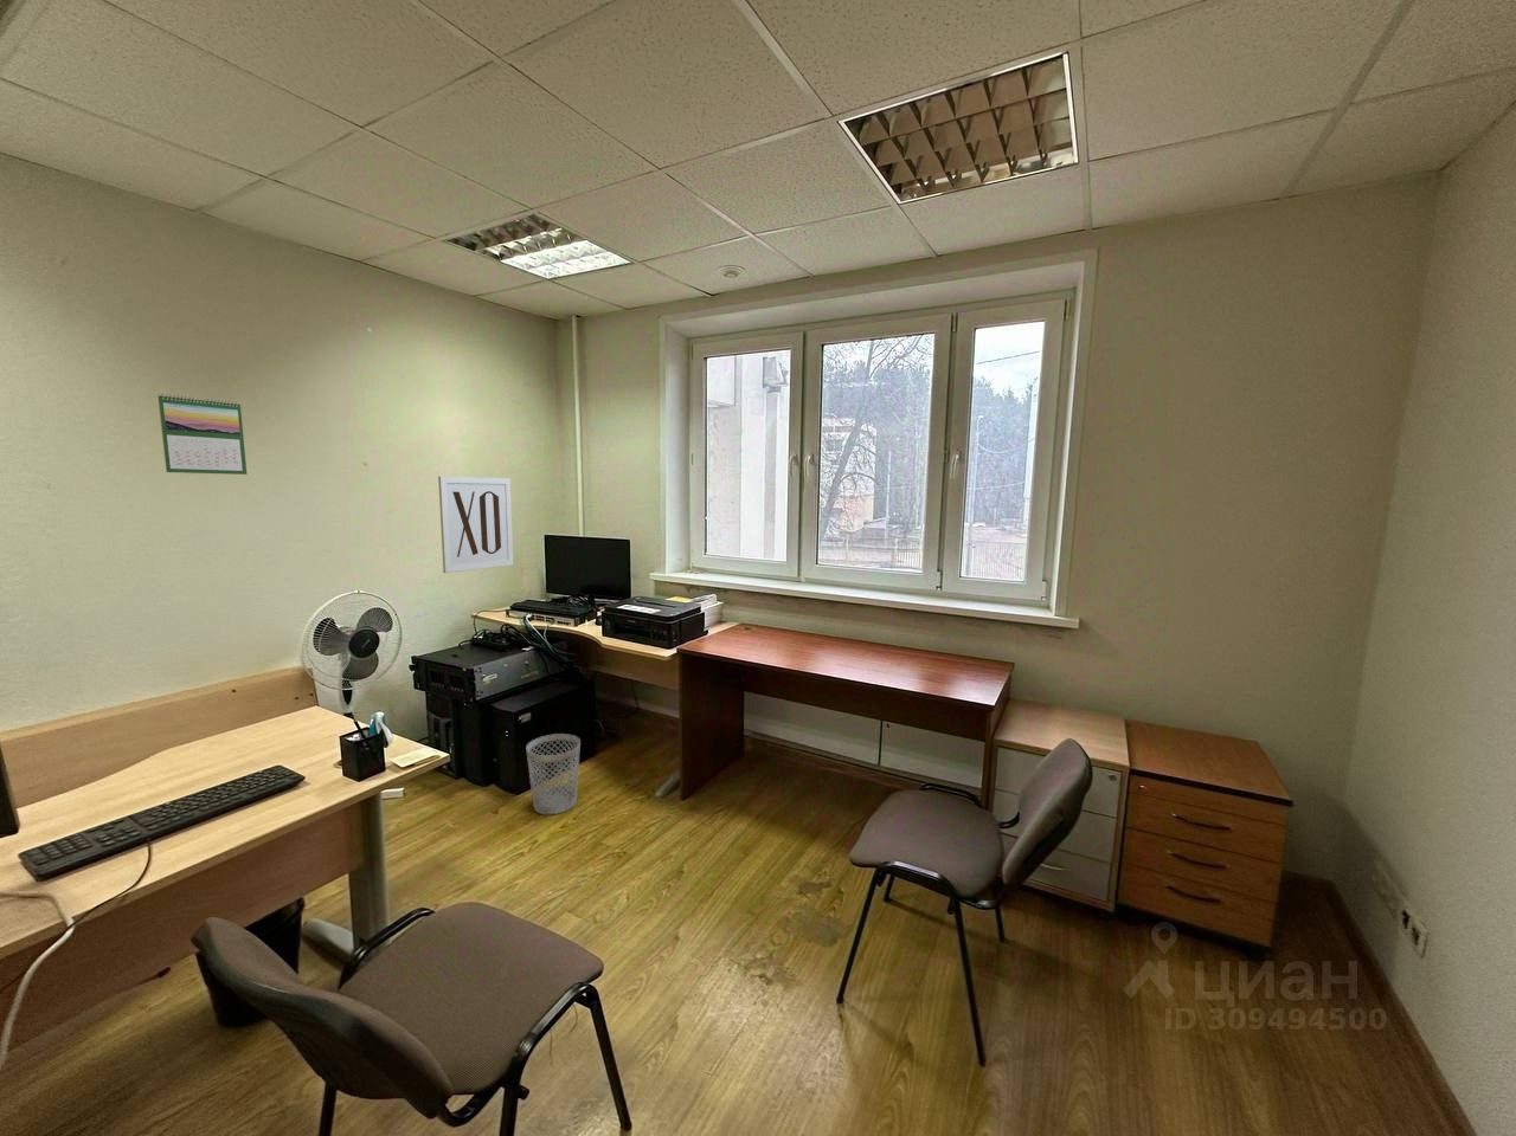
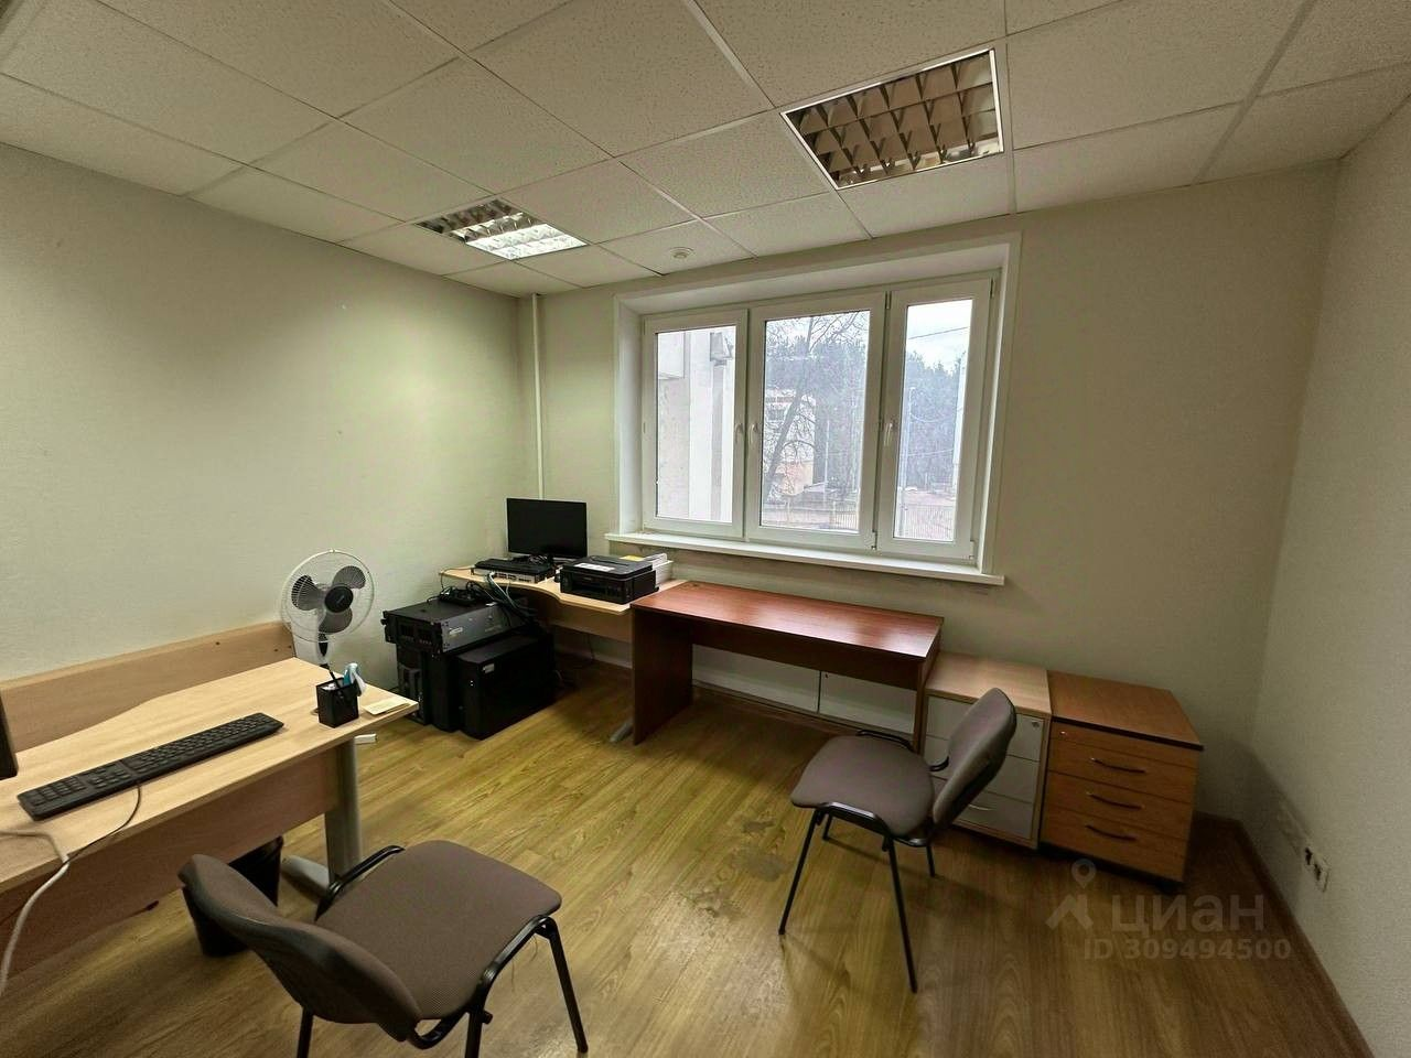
- calendar (204, 434)
- wall art (477, 523)
- wastebasket (554, 774)
